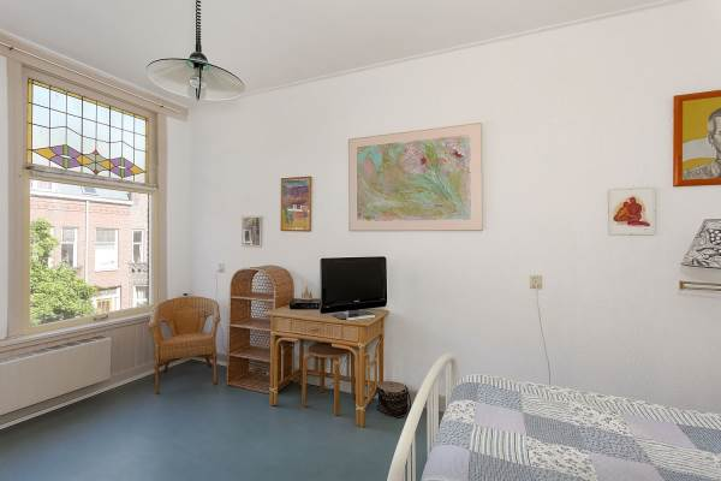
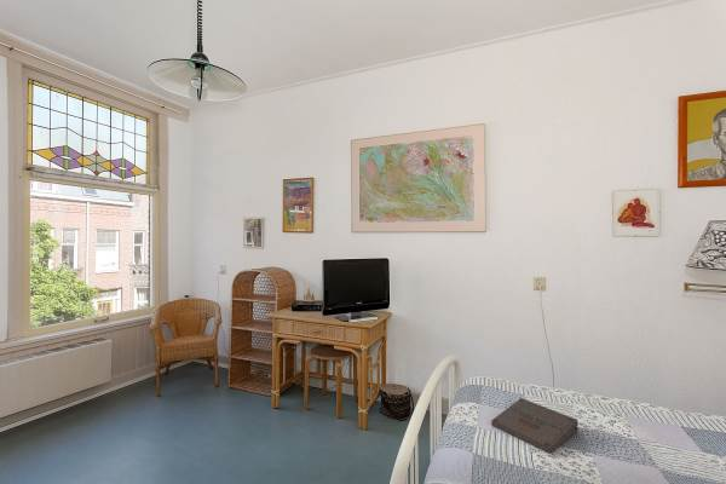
+ pizza box (534, 421)
